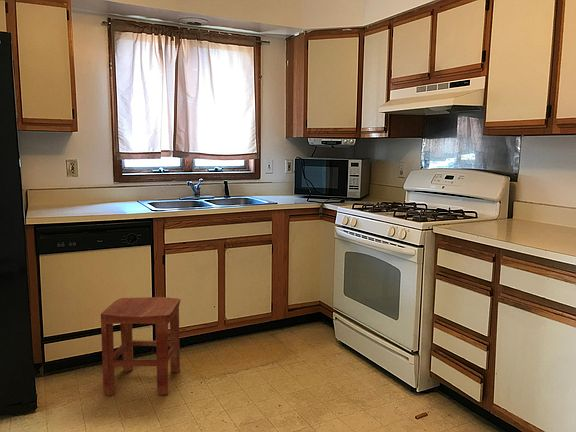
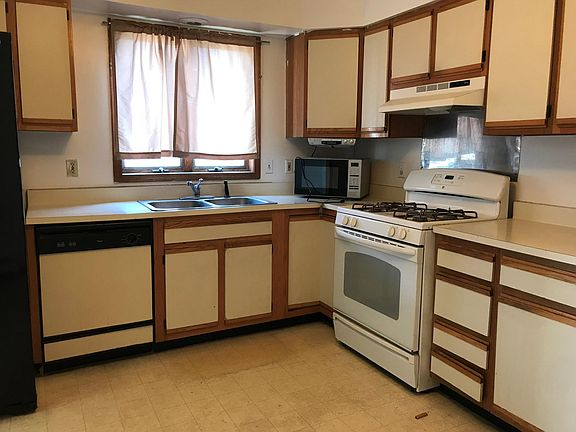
- stool (143, 343)
